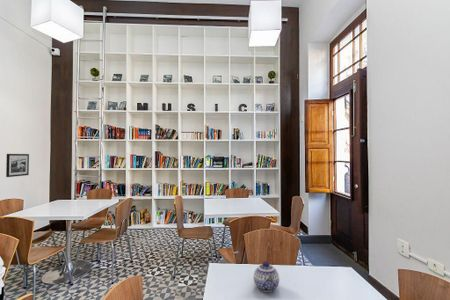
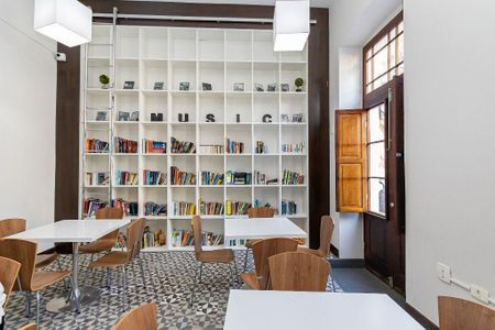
- teapot (266, 275)
- picture frame (18, 165)
